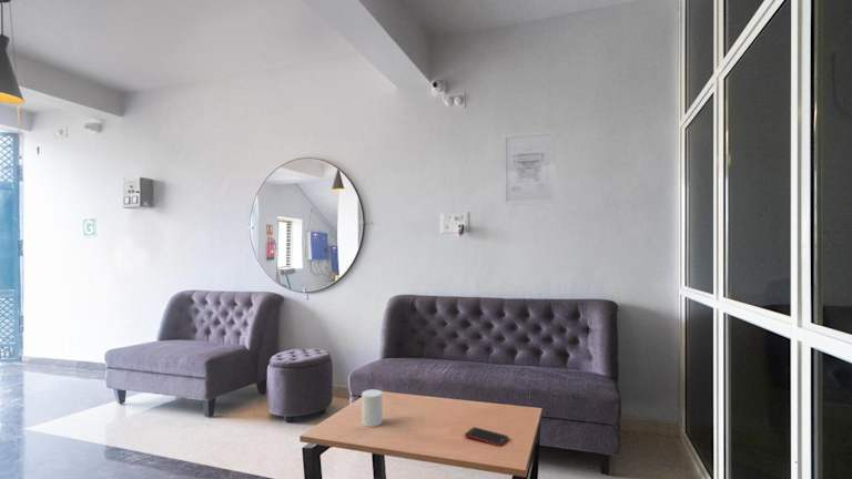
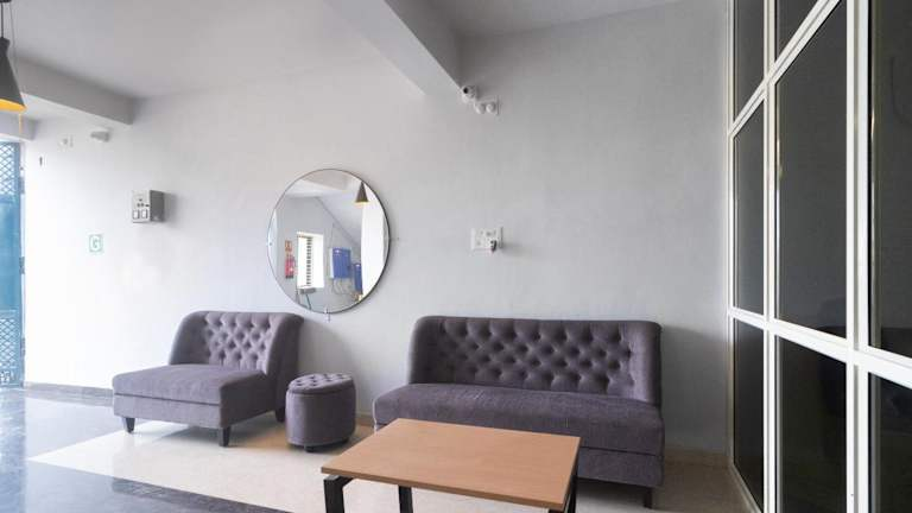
- cup (372, 407)
- wall art (528, 169)
- cell phone (486, 436)
